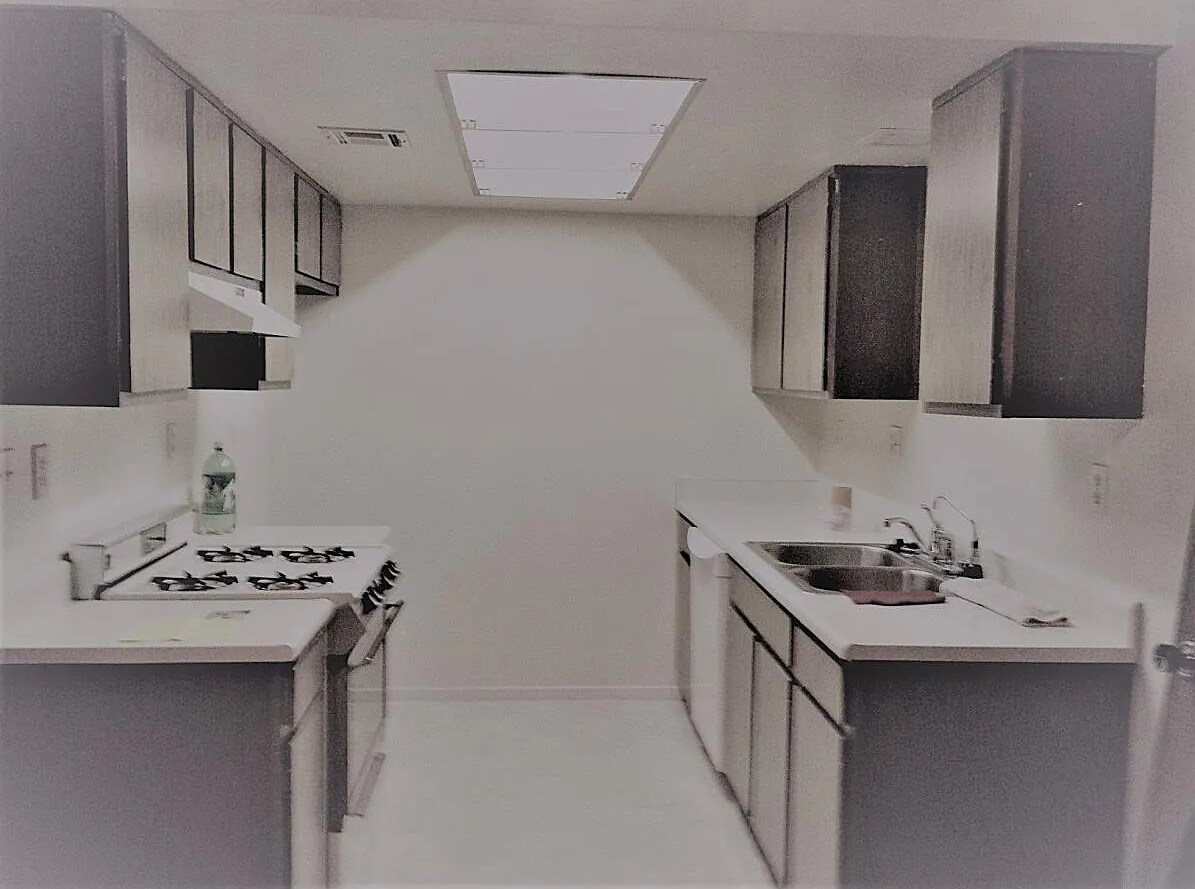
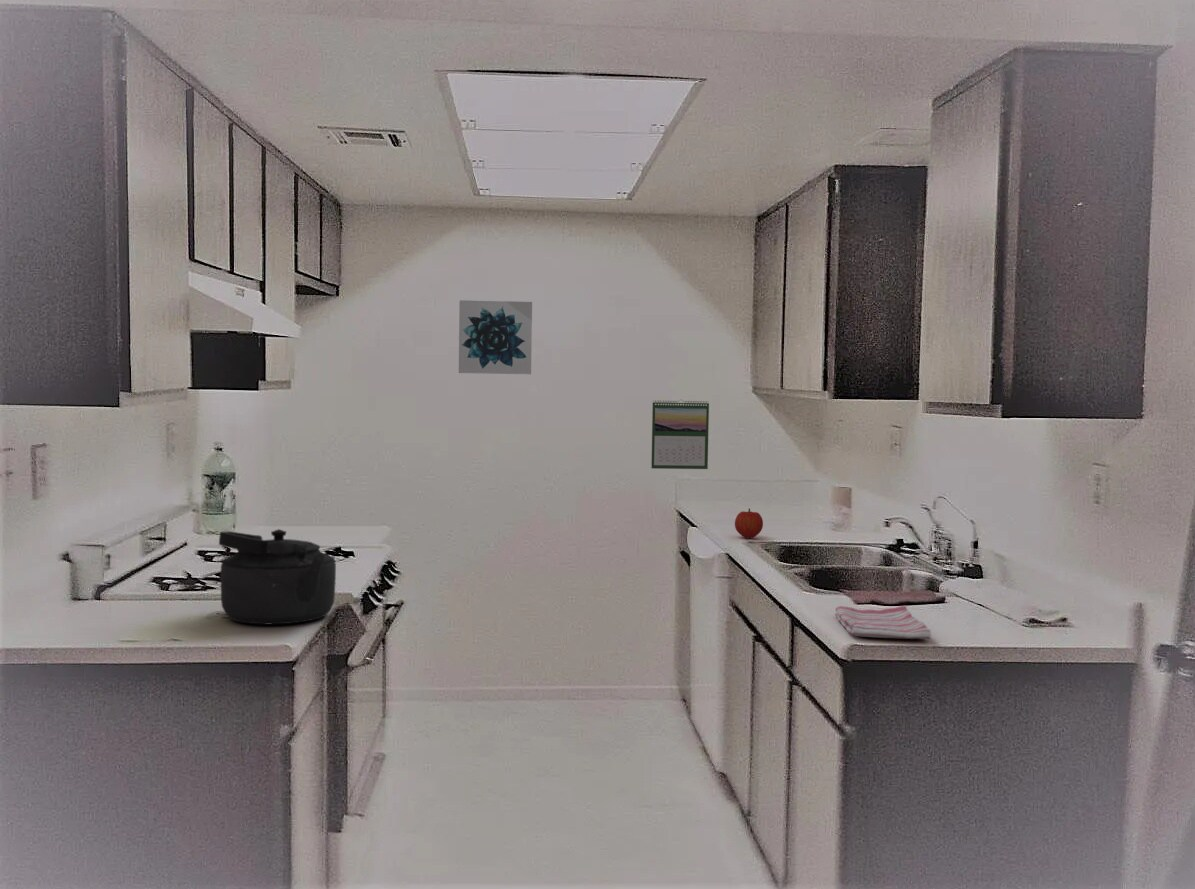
+ wall art (495, 337)
+ fruit (748, 523)
+ dish towel (880, 620)
+ calendar (680, 434)
+ kettle (278, 573)
